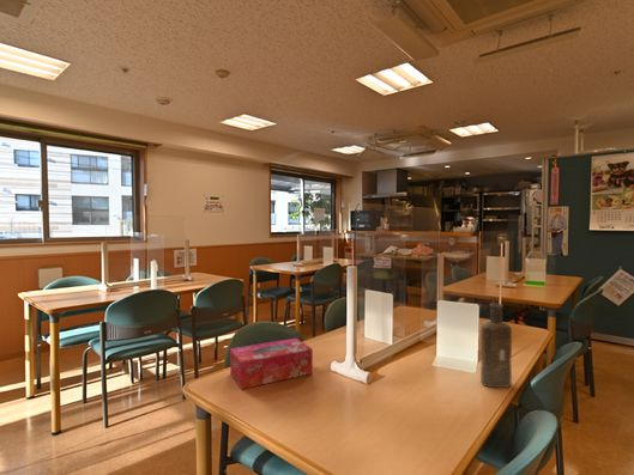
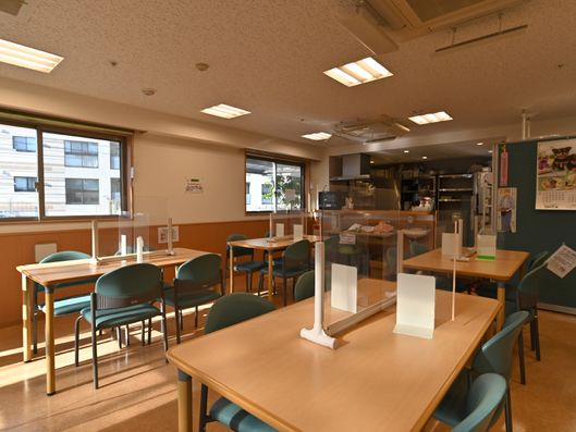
- bottle (499, 343)
- tissue box (271, 360)
